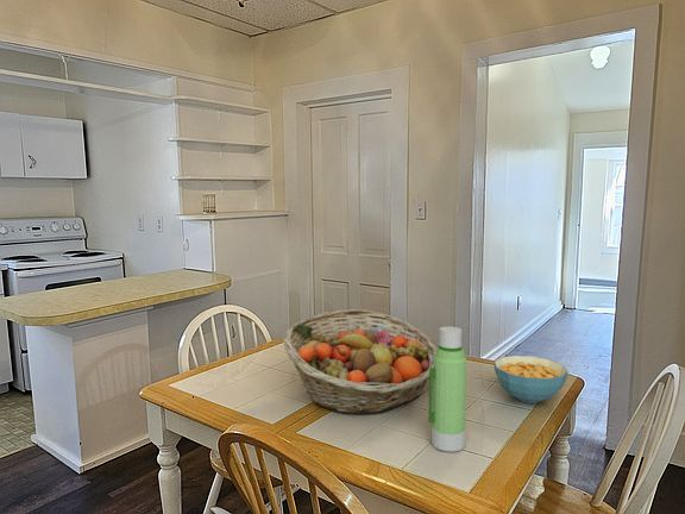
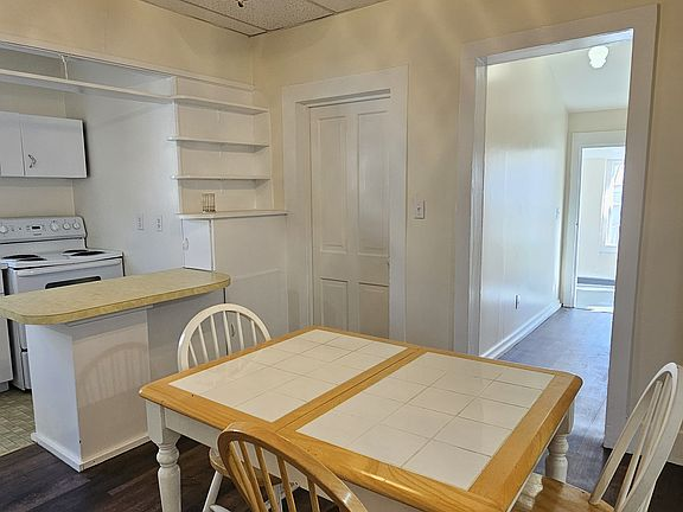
- water bottle (447, 387)
- fruit basket (363, 357)
- cereal bowl (529, 382)
